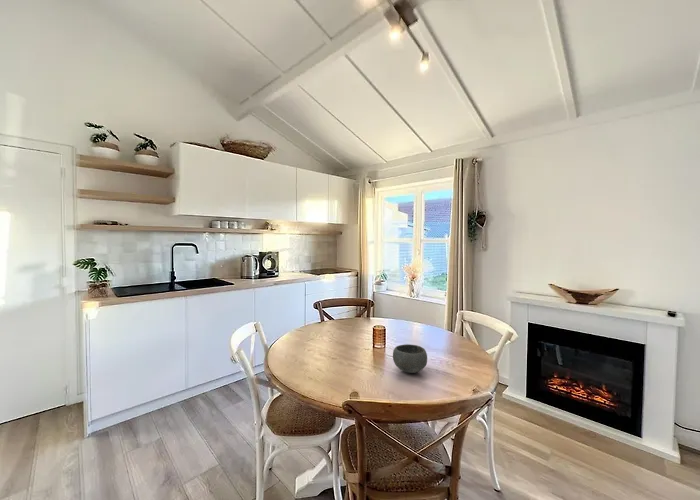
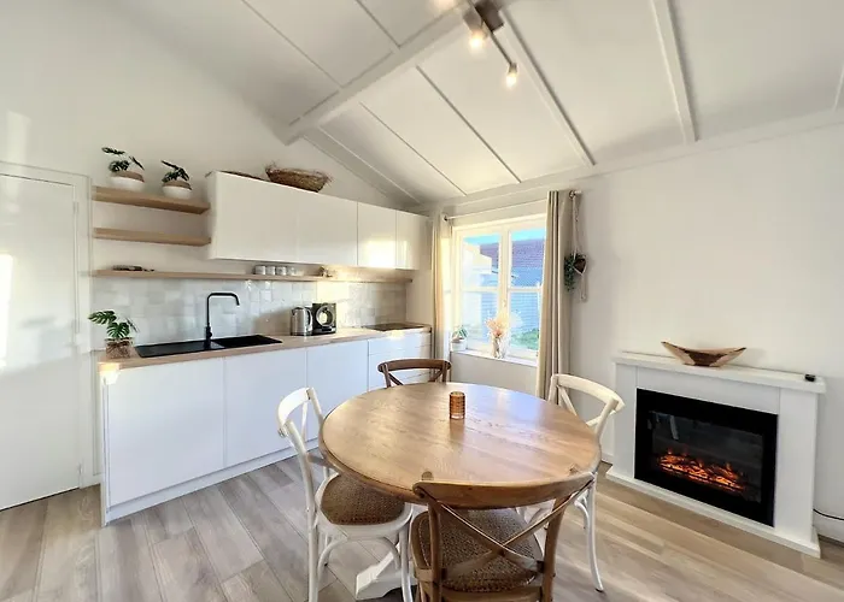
- bowl (409, 359)
